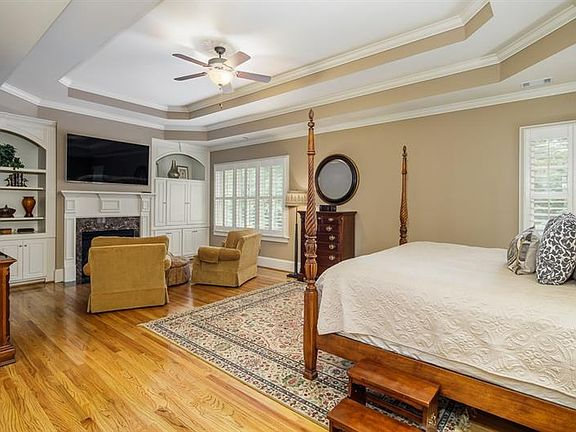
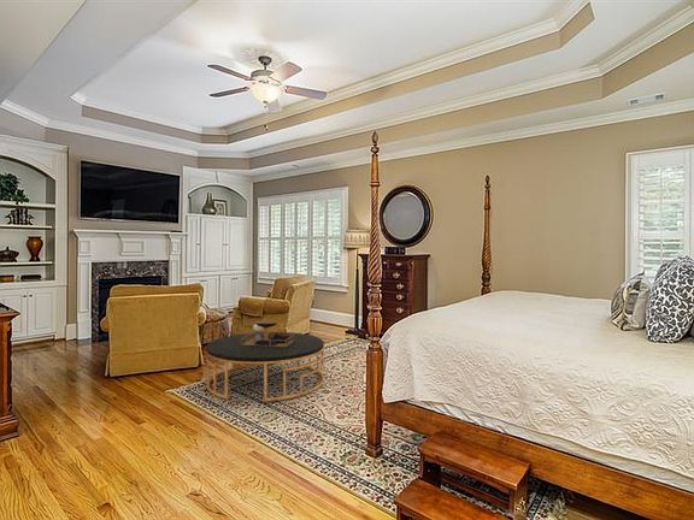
+ coffee table (266, 350)
